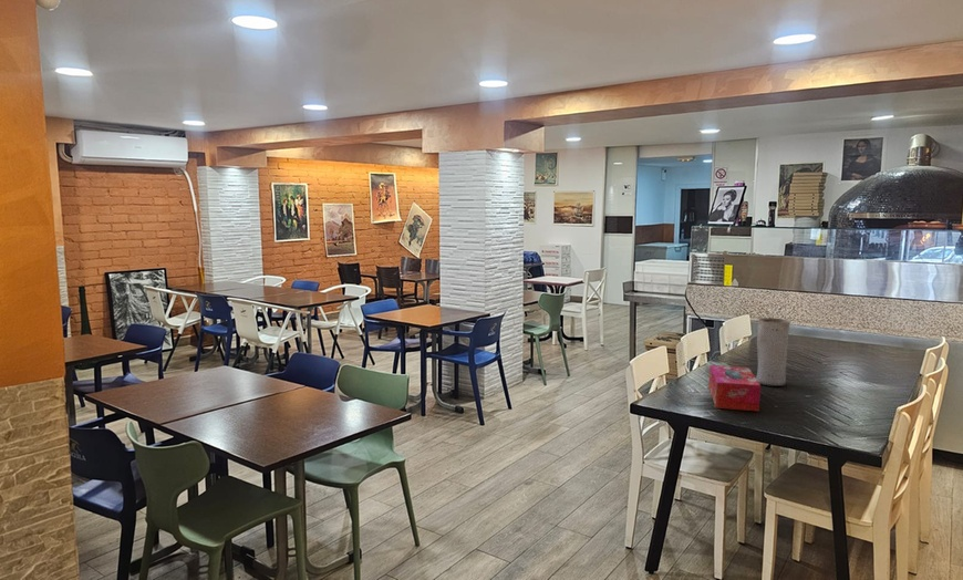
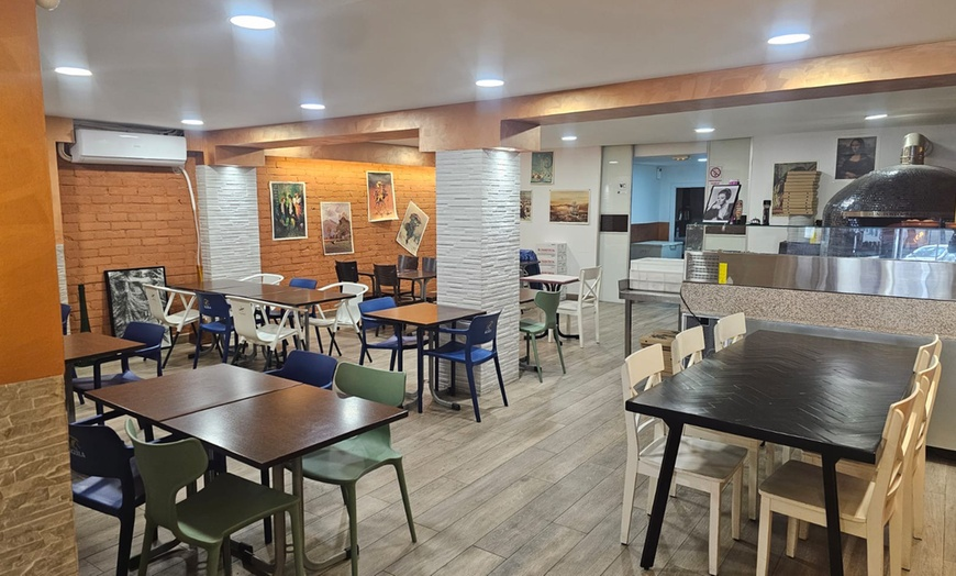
- tissue box (733, 386)
- vase (773, 351)
